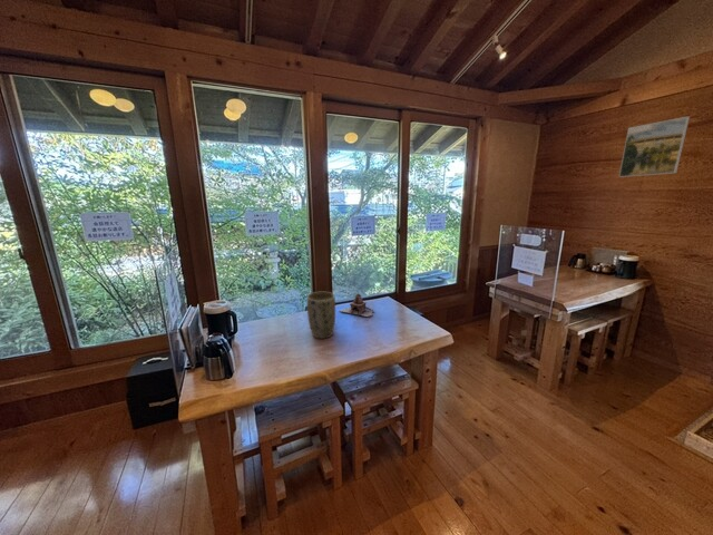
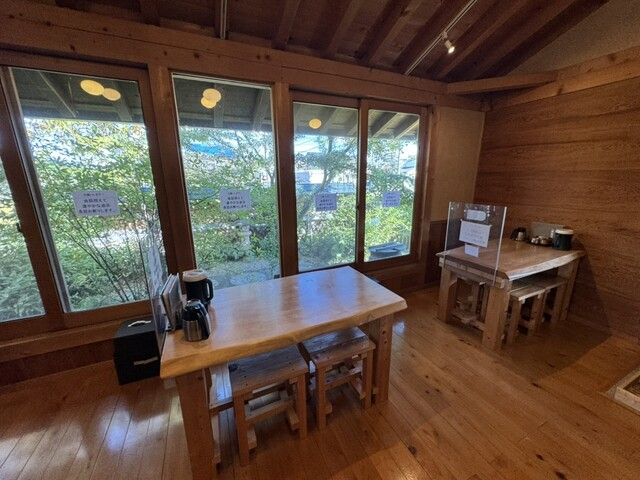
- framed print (651, 149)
- plant pot (321, 314)
- teapot (359, 302)
